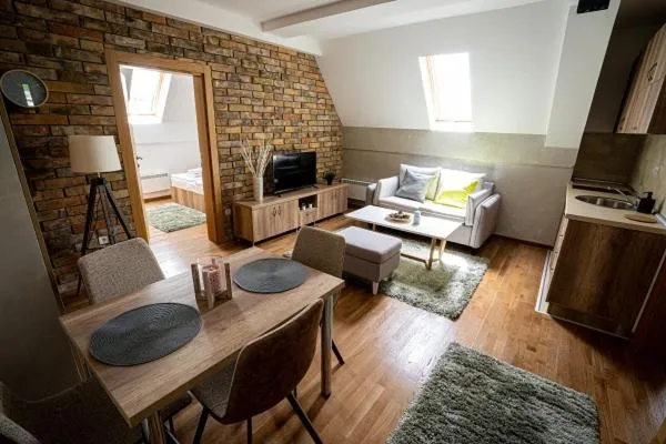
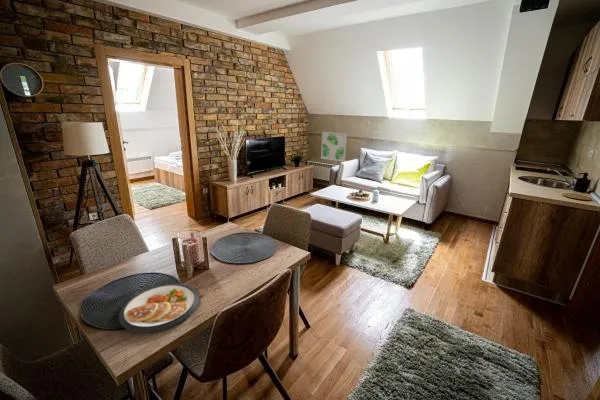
+ dish (160, 303)
+ wall art (333, 146)
